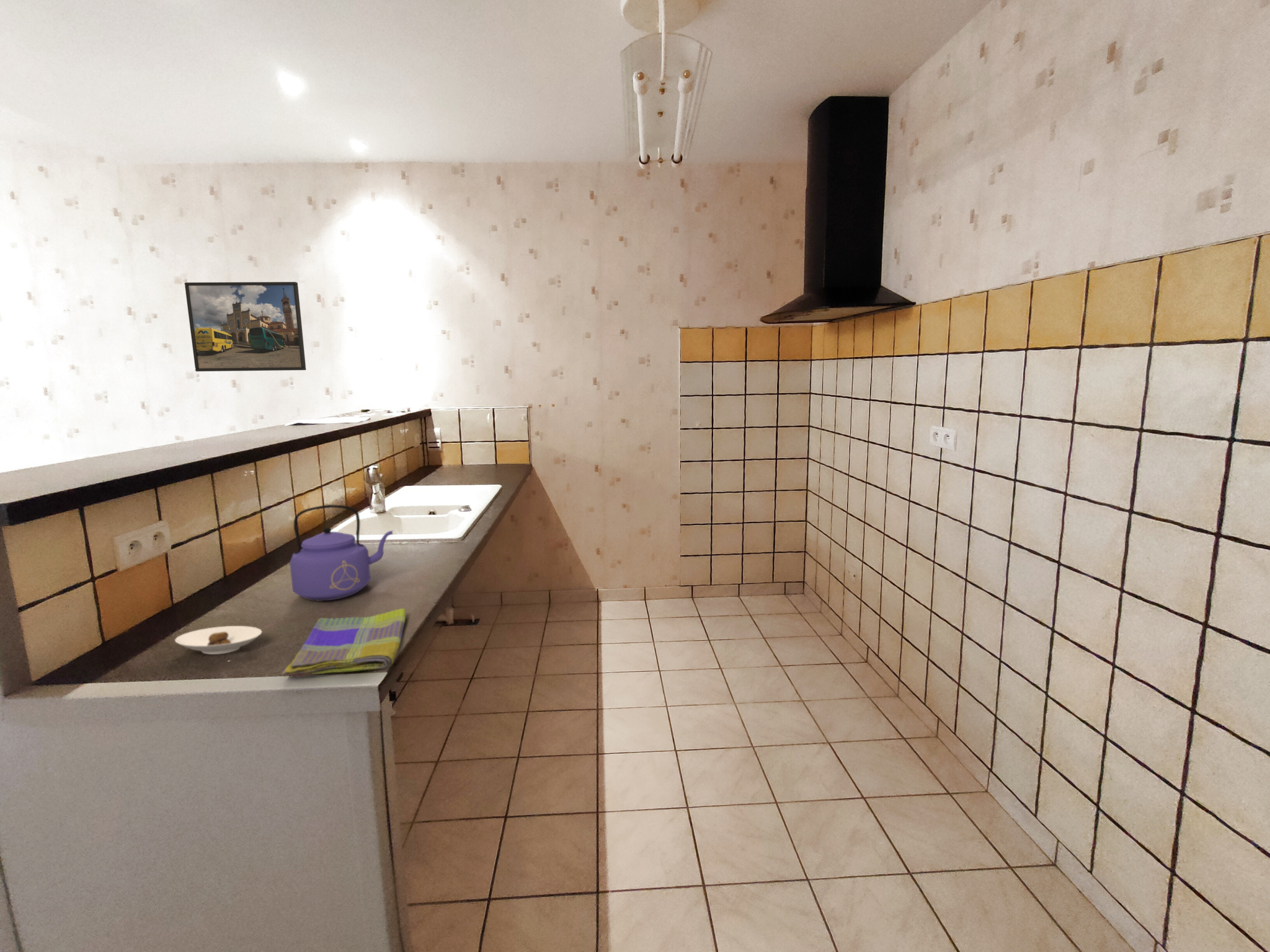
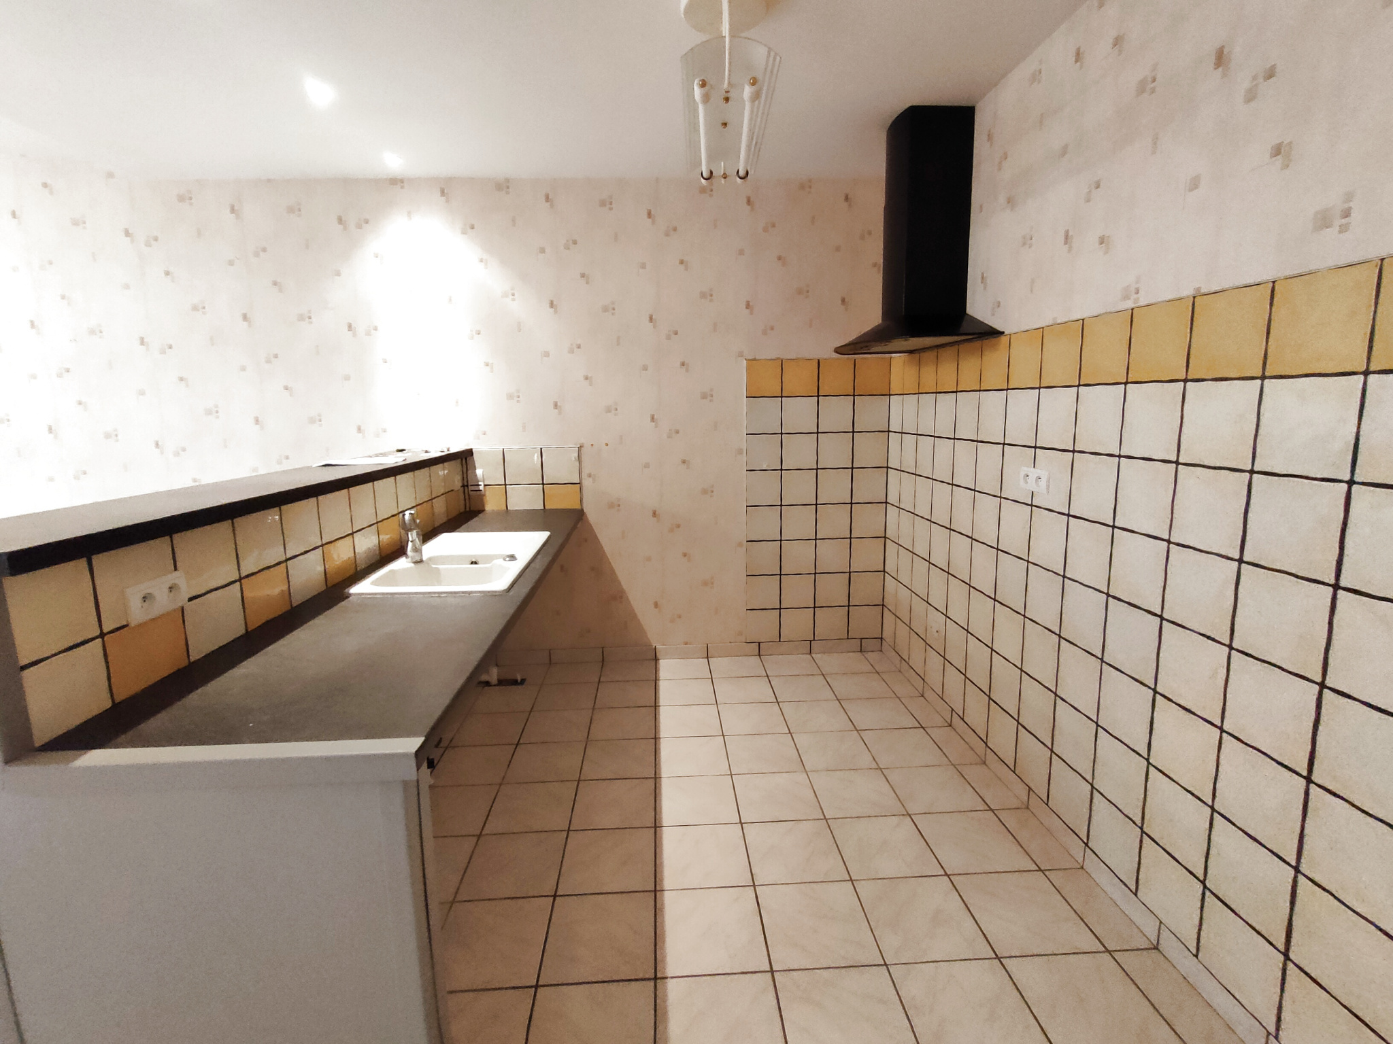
- saucer (220, 641)
- dish towel (352, 640)
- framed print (246, 327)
- kettle (343, 548)
